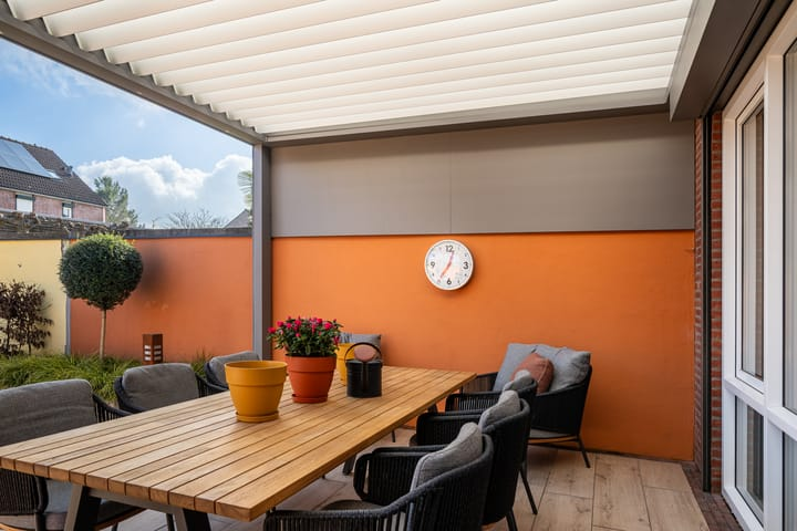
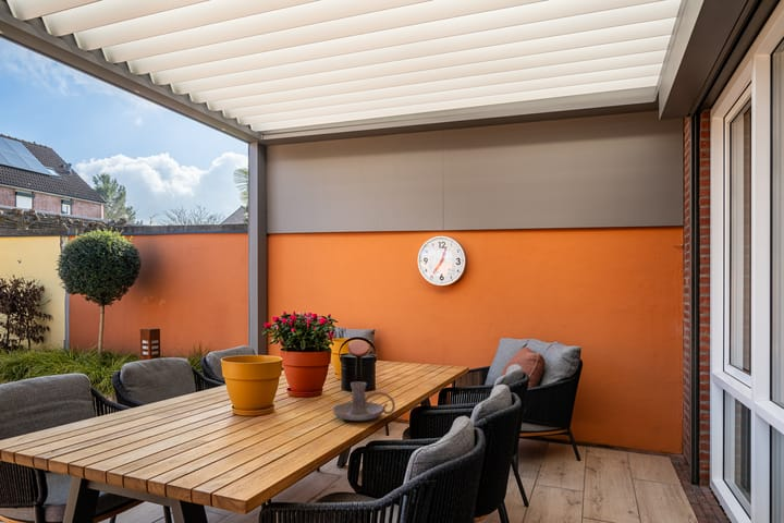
+ candle holder (364, 400)
